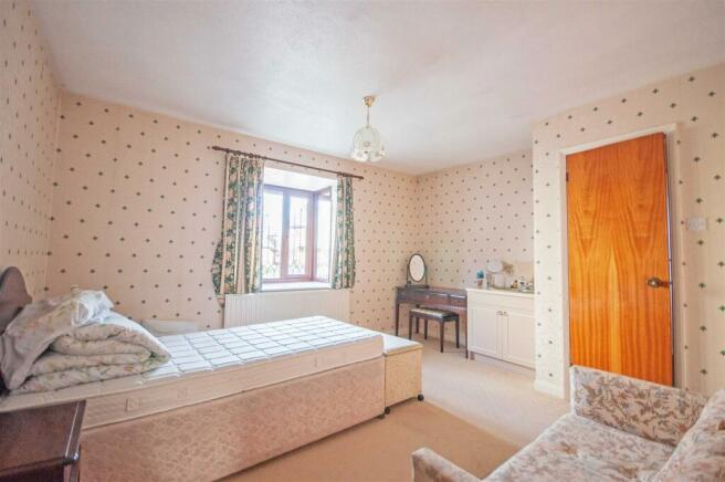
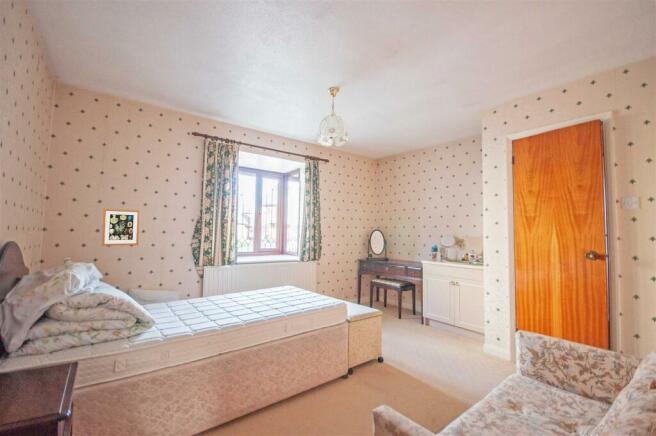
+ wall art (121, 227)
